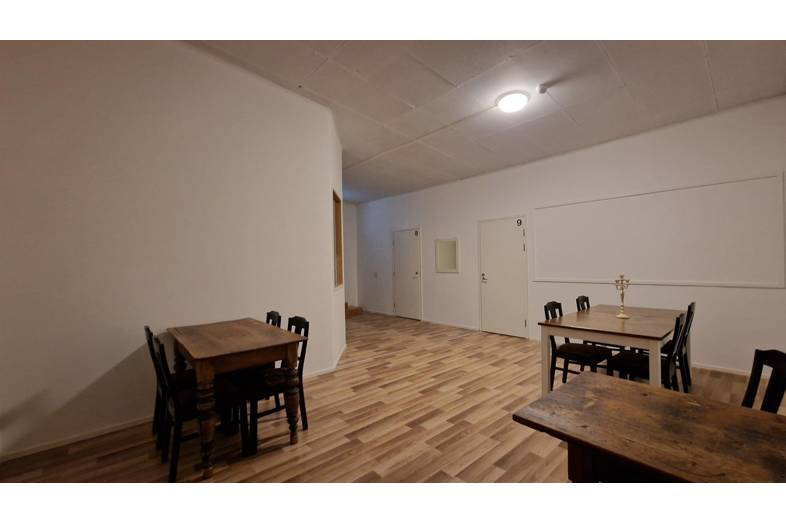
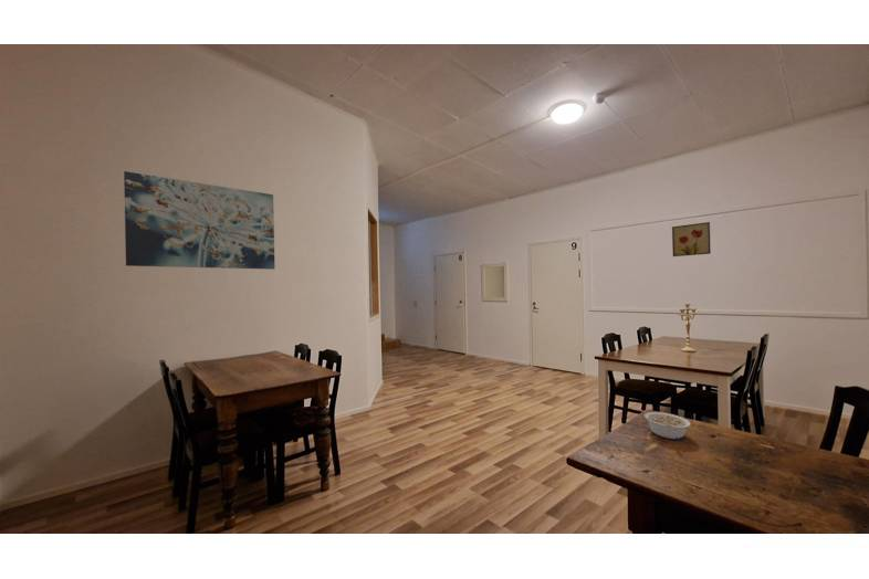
+ wall art (208, 225)
+ wall art (690, 240)
+ legume (668, 425)
